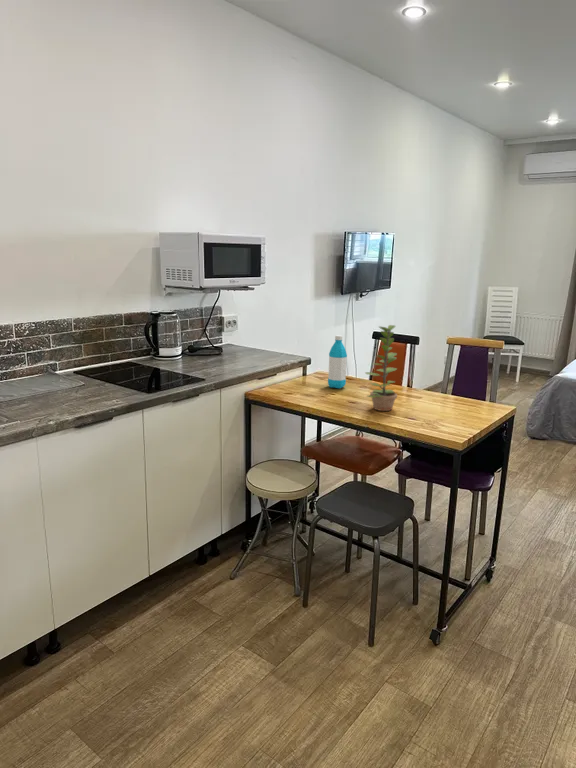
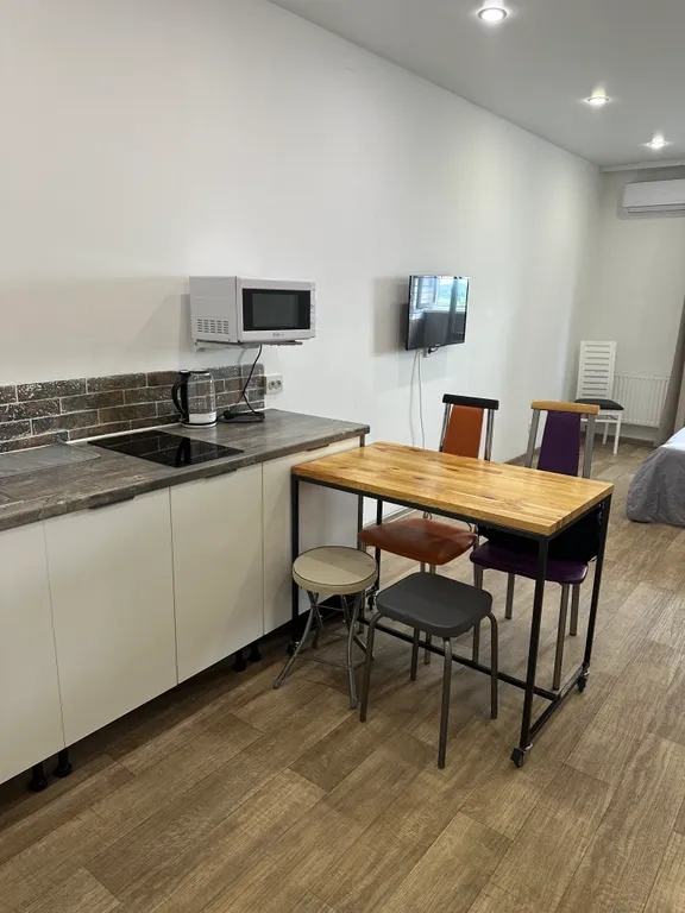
- water bottle (337, 361)
- plant (383, 368)
